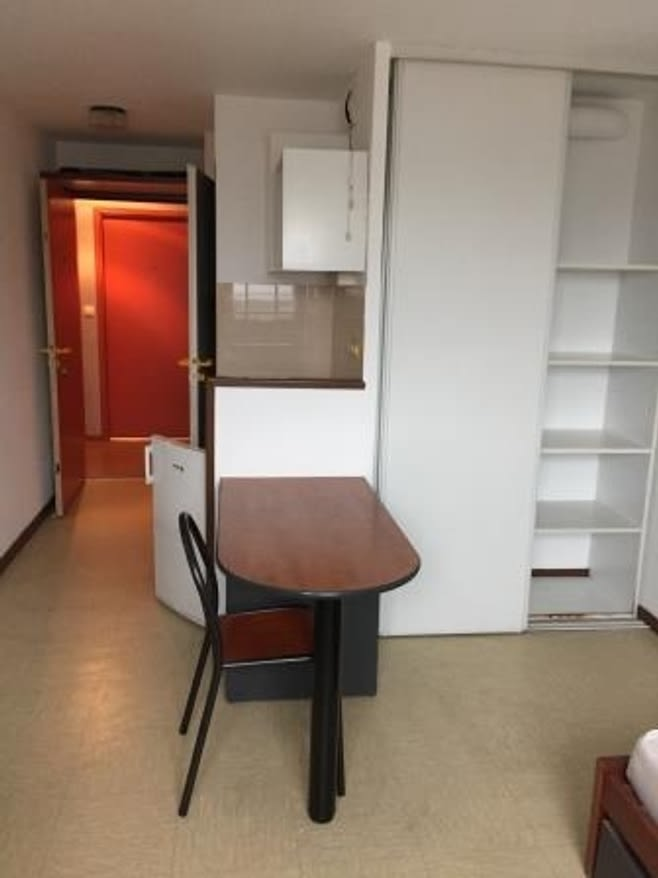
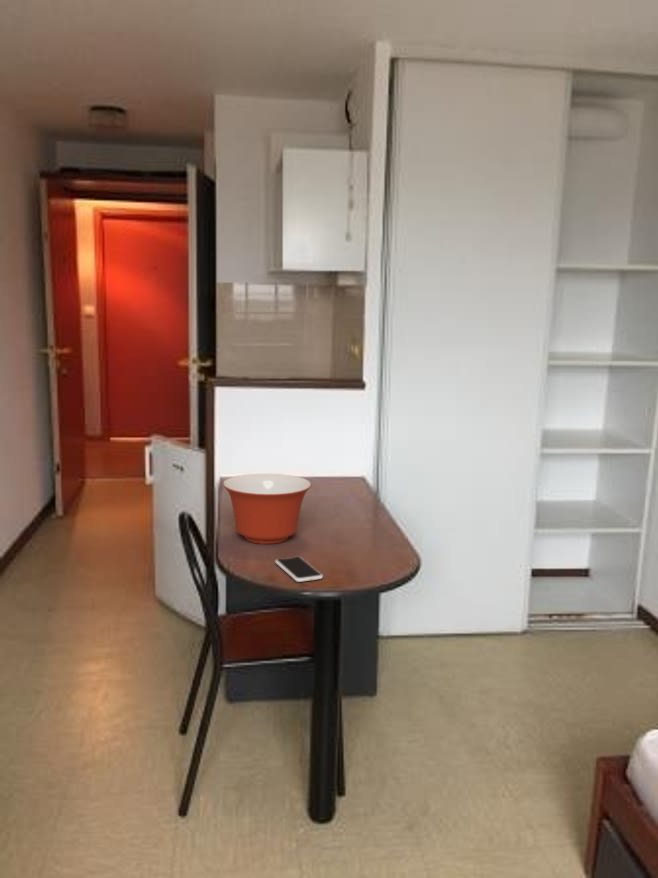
+ smartphone (298, 568)
+ mixing bowl (266, 510)
